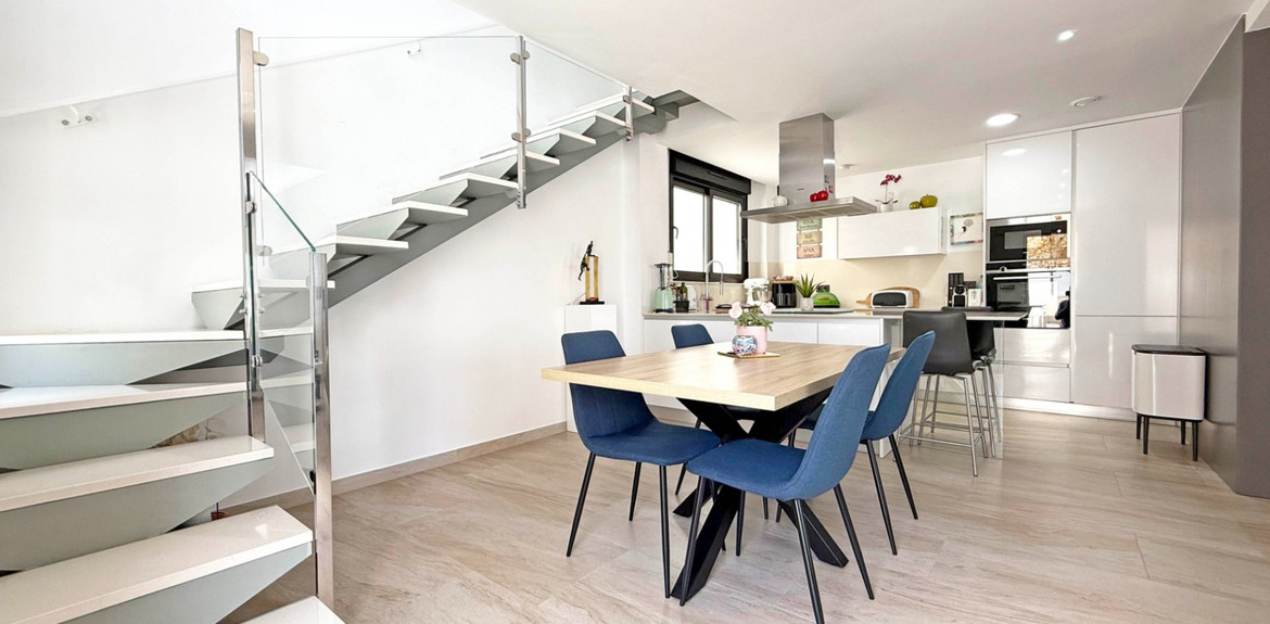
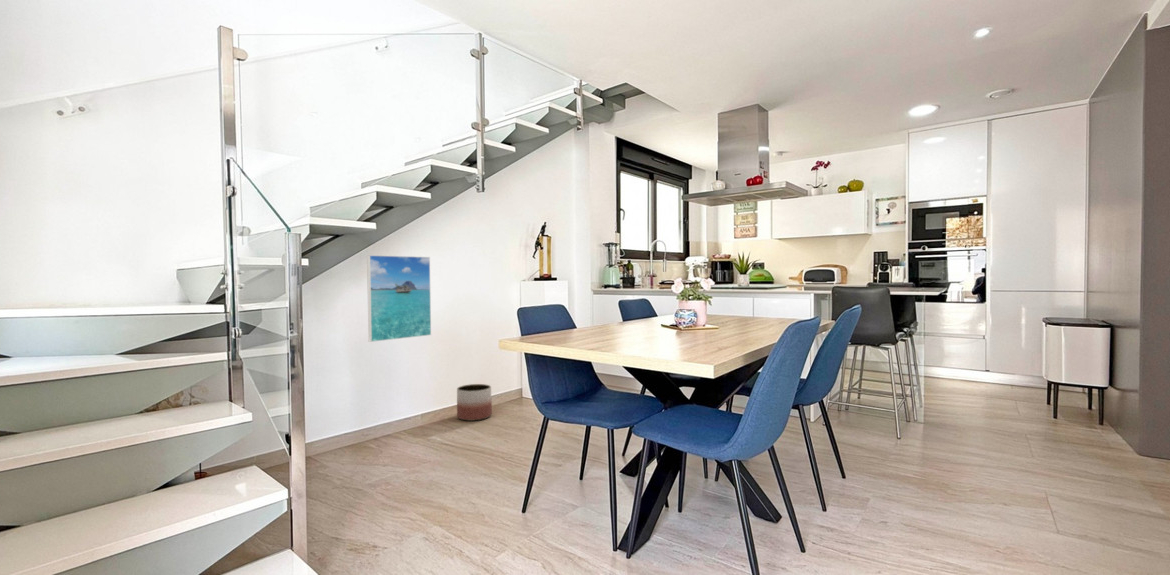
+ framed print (400, 297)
+ planter (474, 402)
